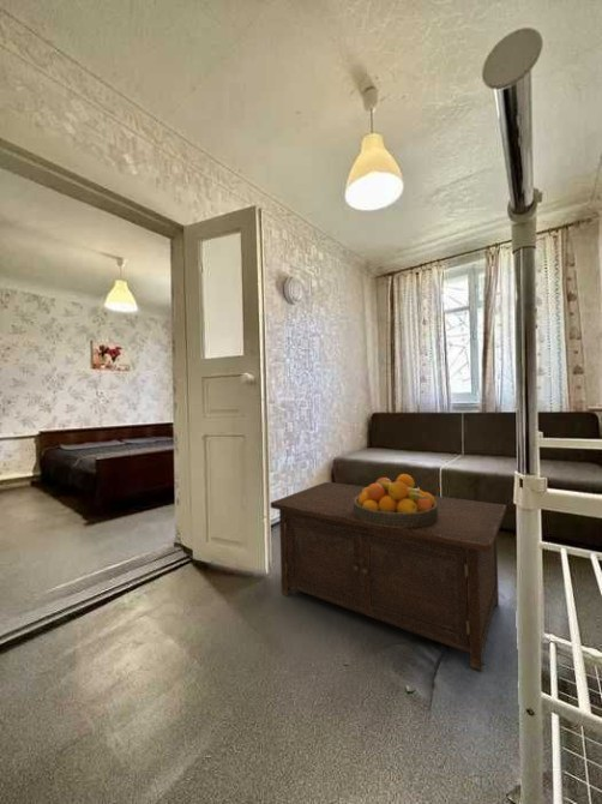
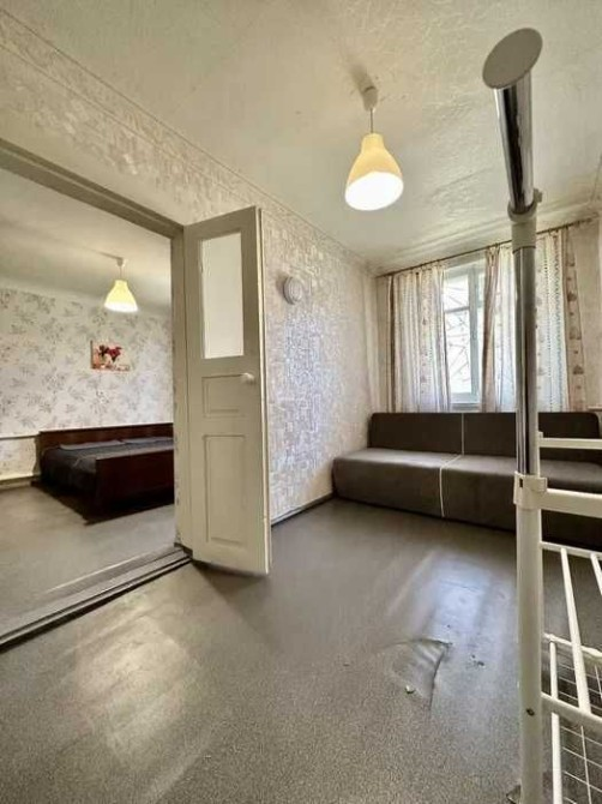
- cabinet (384, 551)
- fruit bowl (393, 494)
